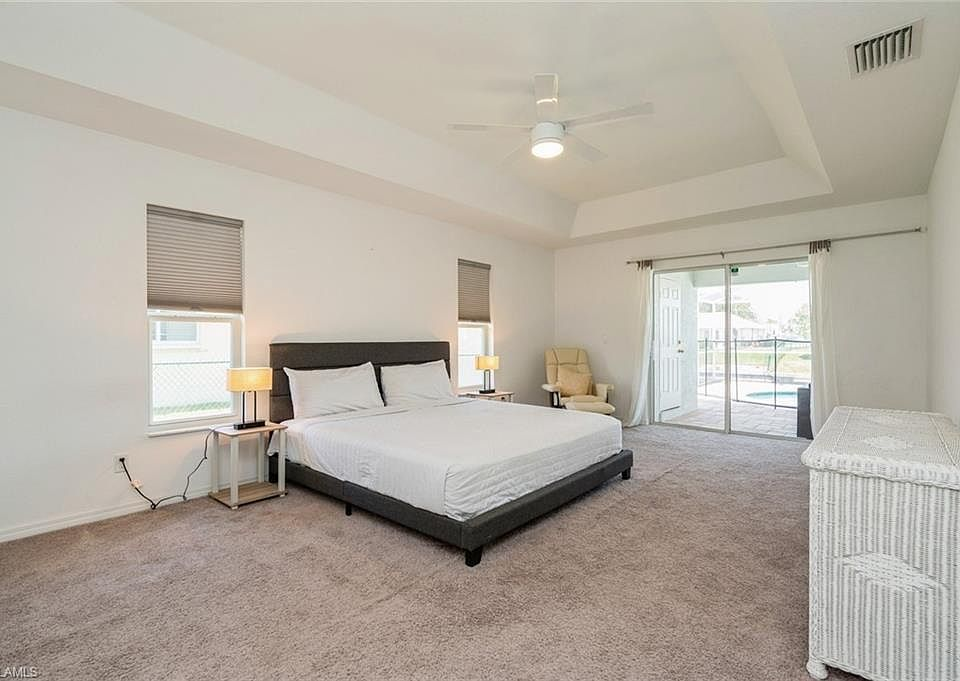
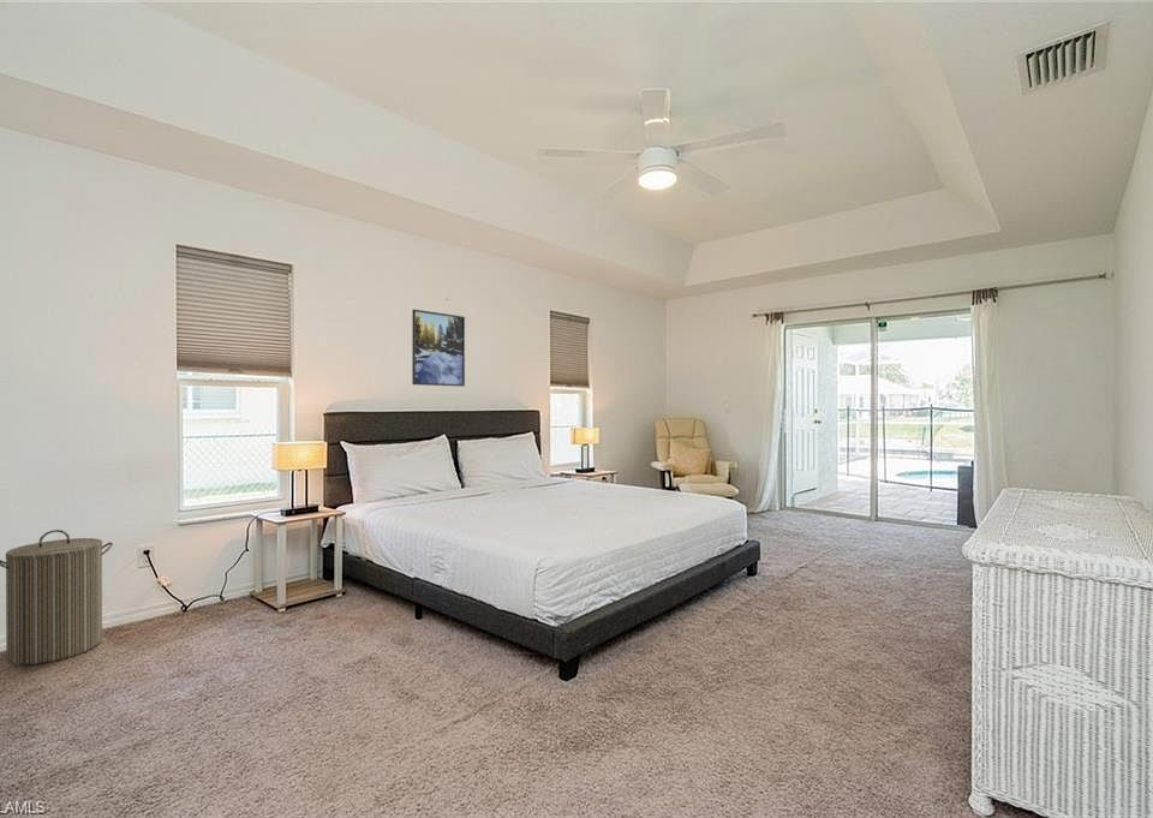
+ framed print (440, 348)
+ laundry hamper (55, 589)
